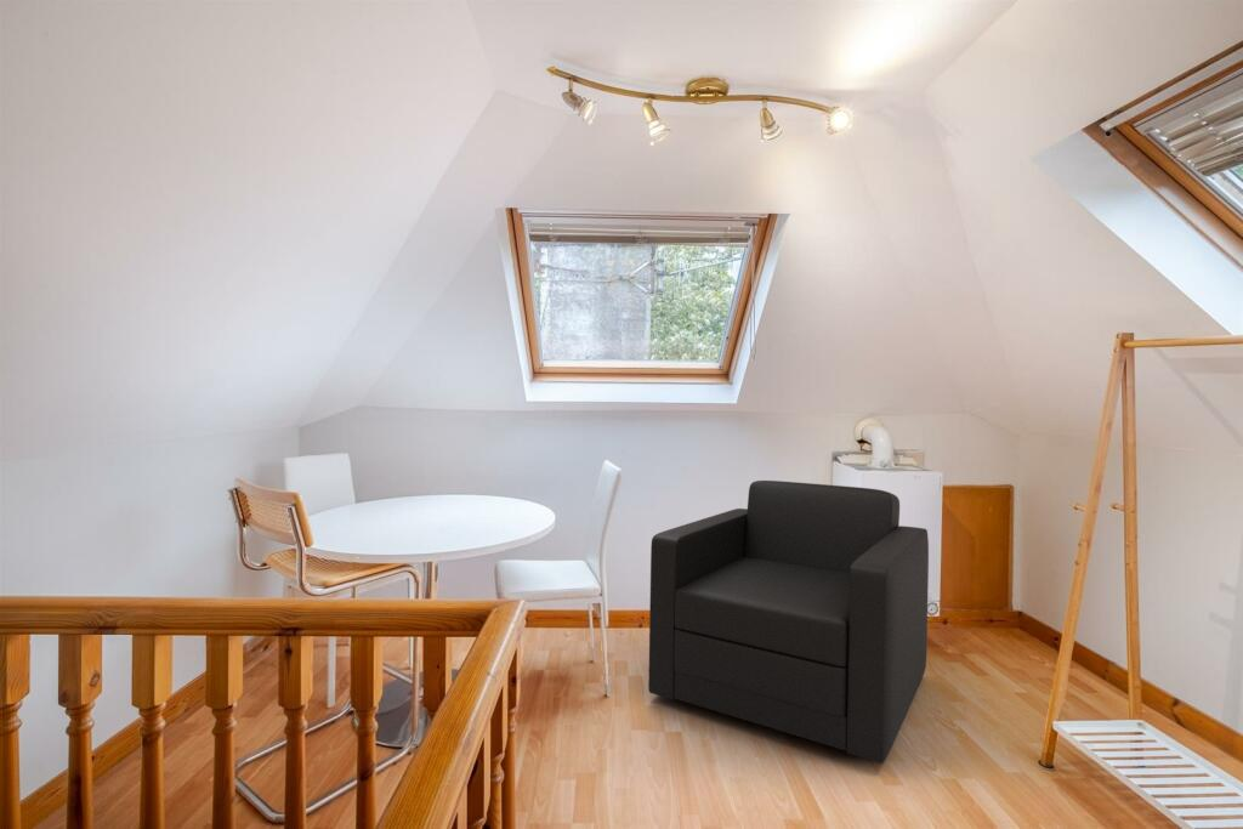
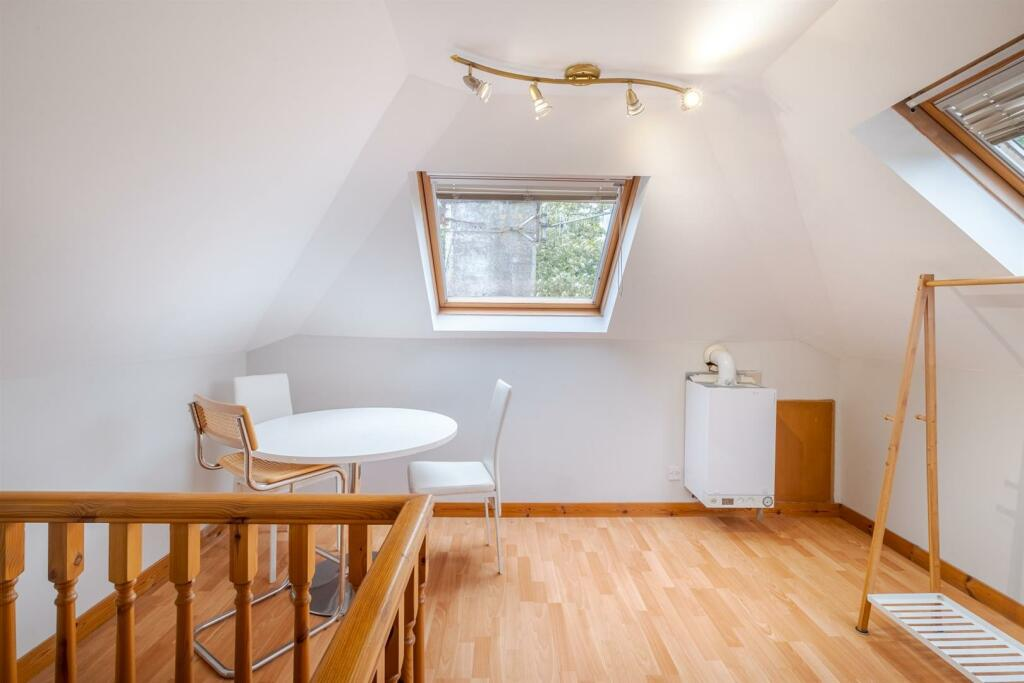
- armchair (795, 589)
